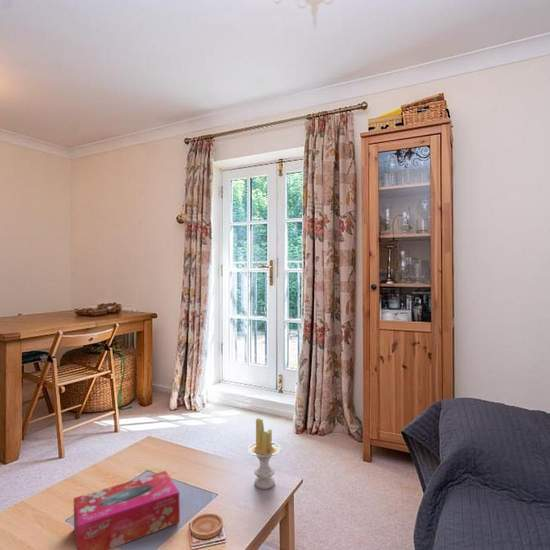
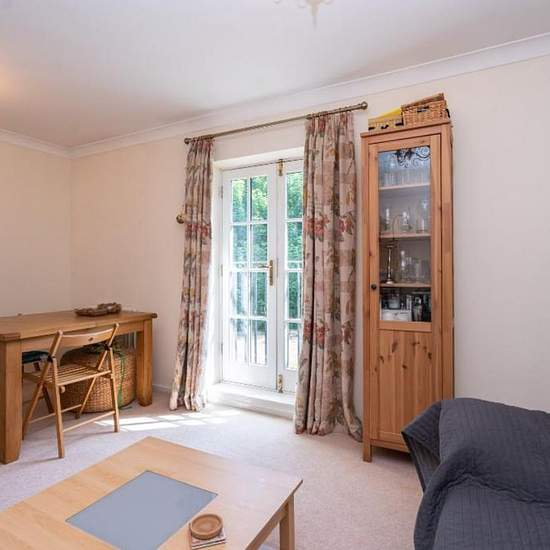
- tissue box (127, 510)
- candle (264, 450)
